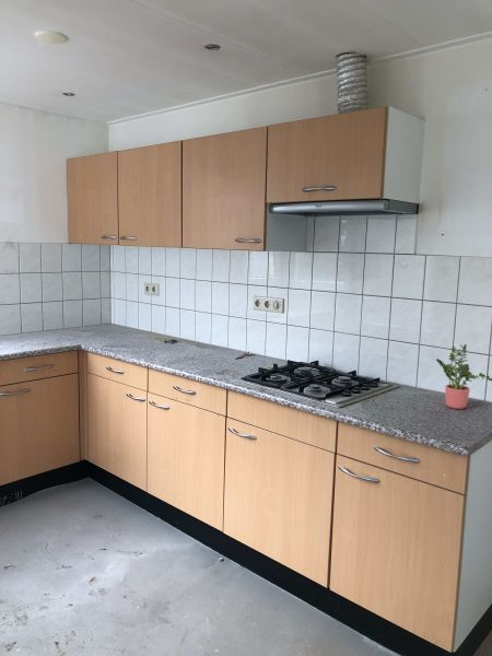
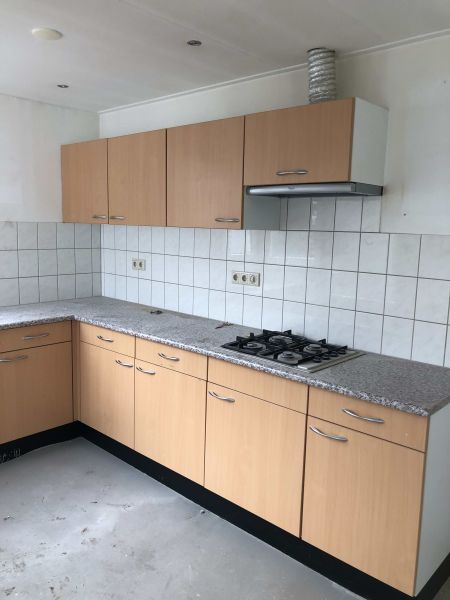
- potted plant (465, 377)
